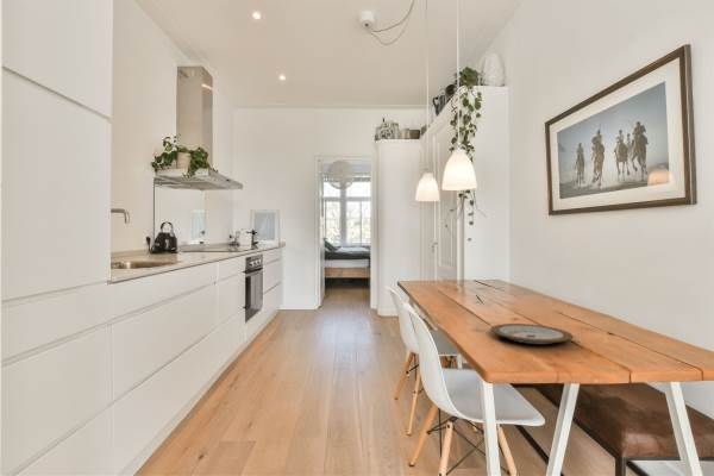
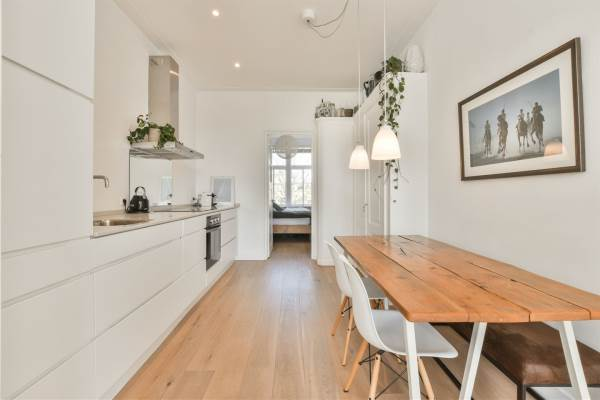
- plate (530, 334)
